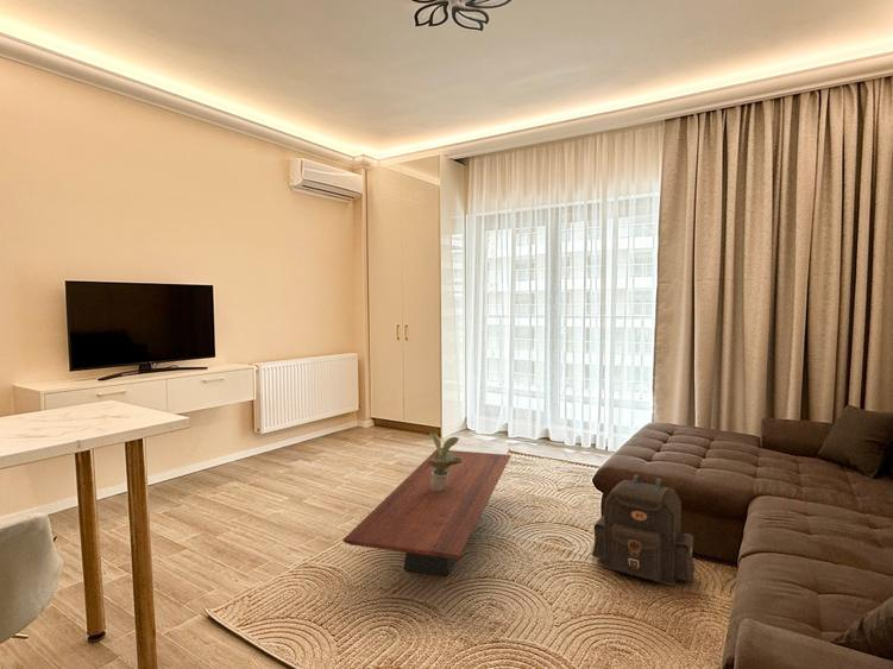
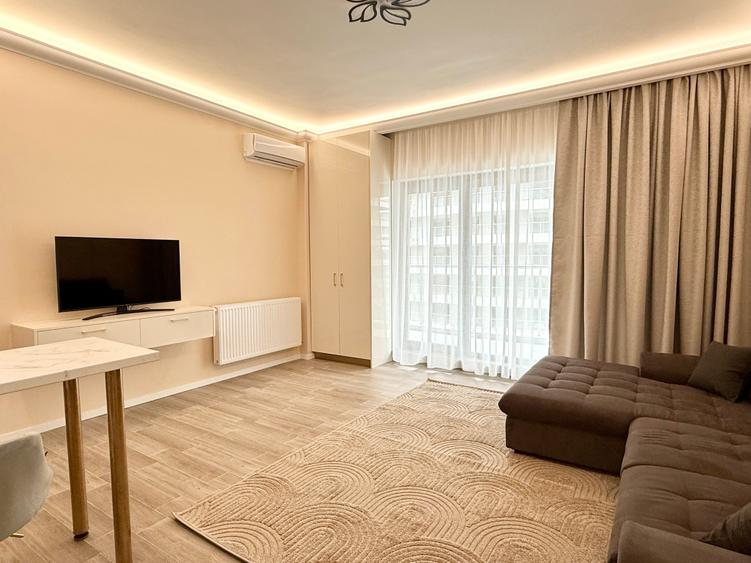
- potted plant (445, 461)
- coffee table (445, 513)
- backpack (642, 525)
